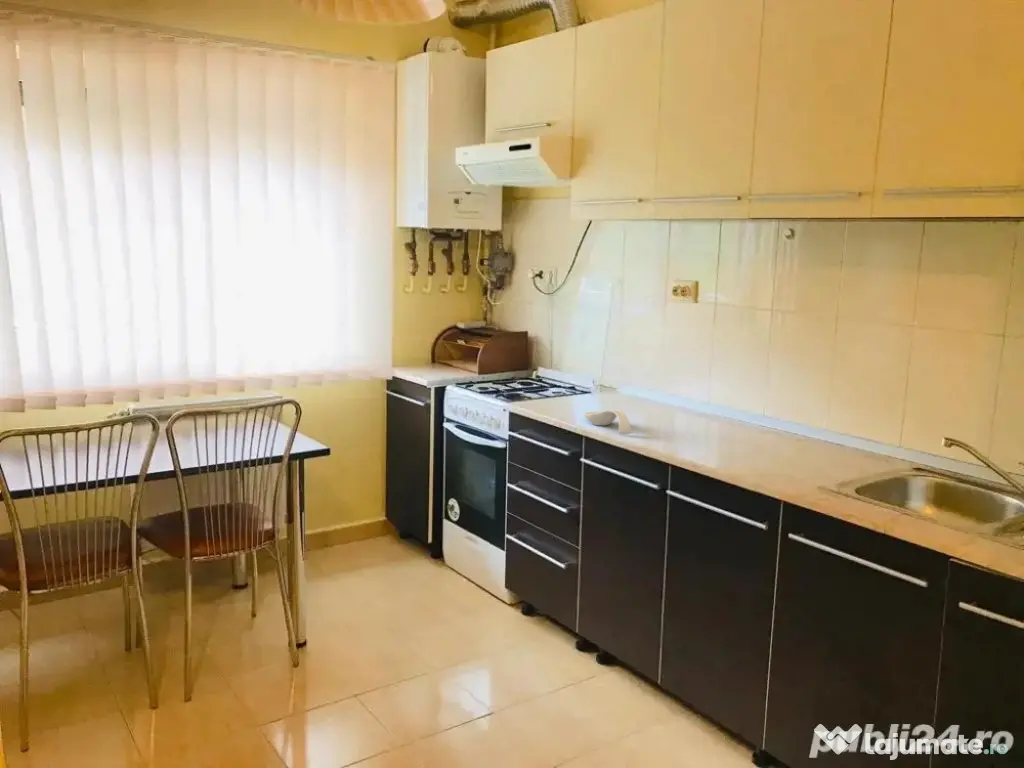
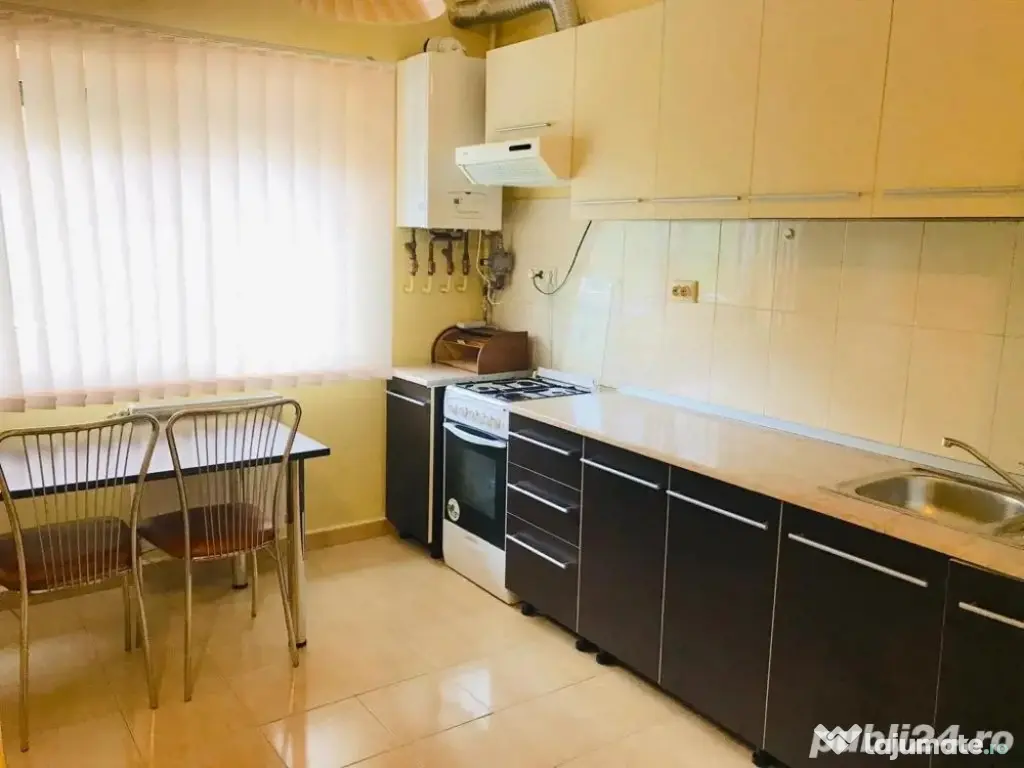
- spoon rest (608, 417)
